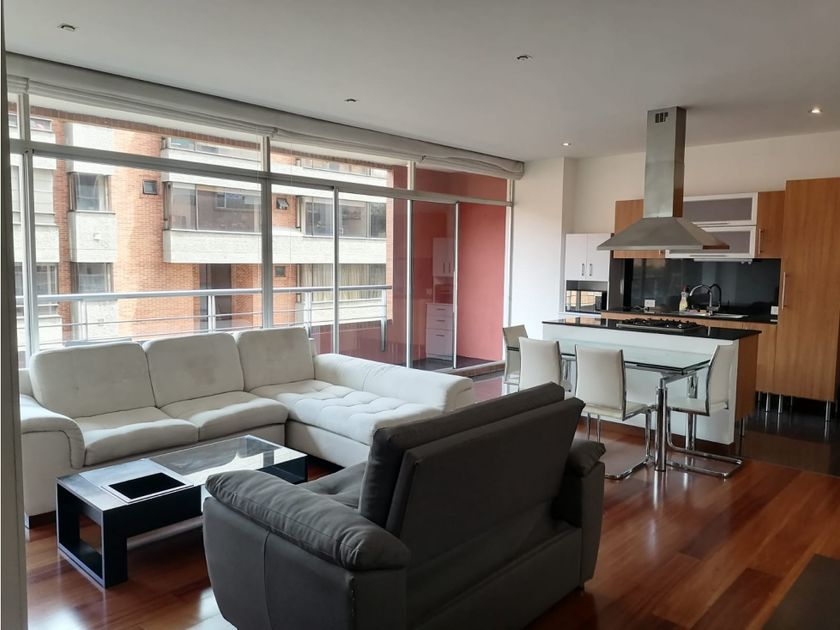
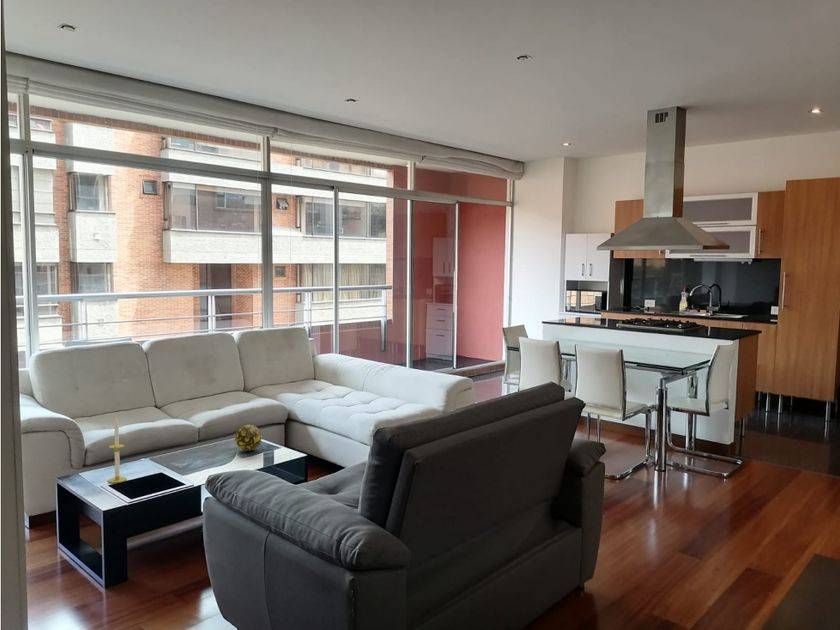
+ decorative ball (248, 437)
+ candle (116, 448)
